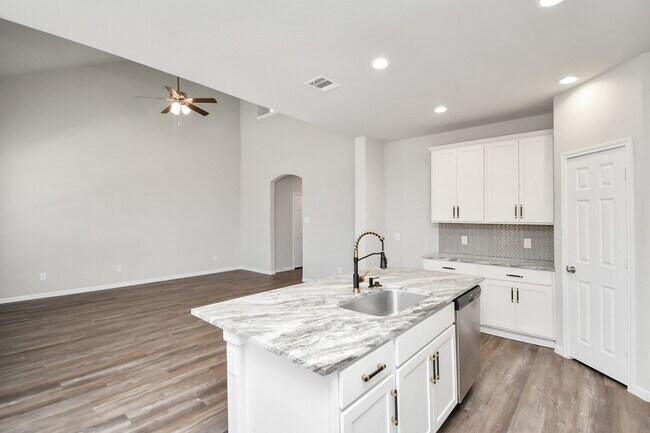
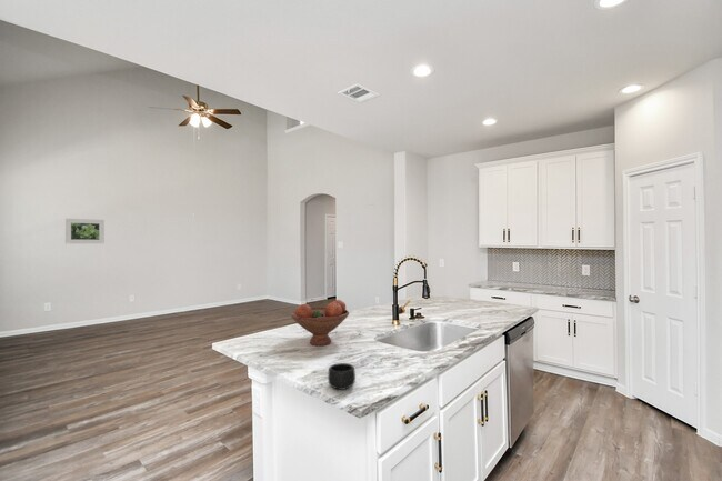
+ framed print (84, 231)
+ mug (341, 375)
+ fruit bowl (320, 321)
